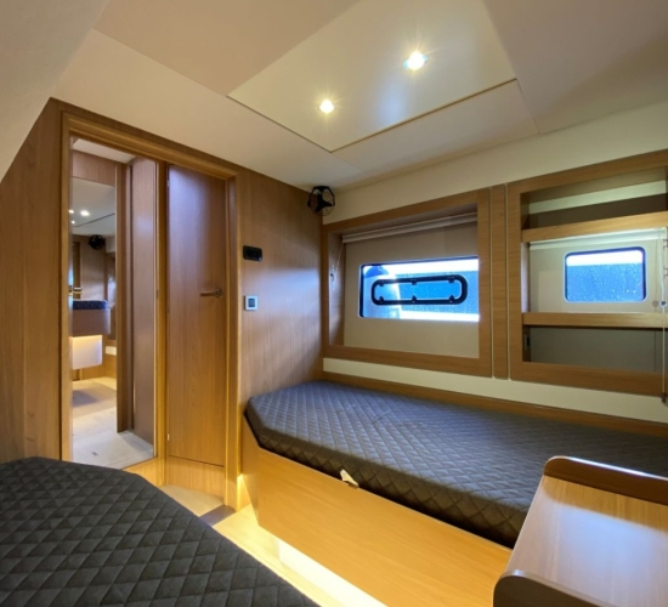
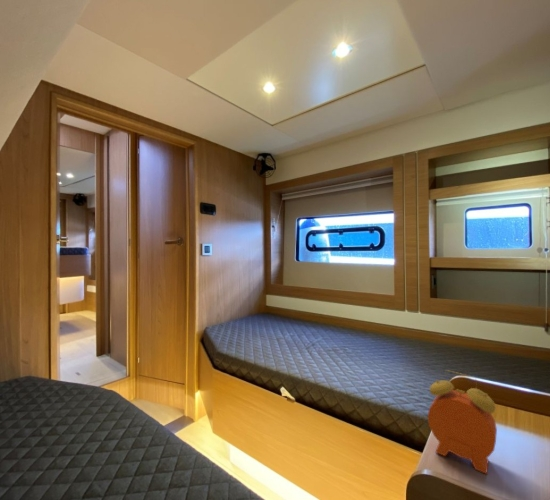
+ alarm clock (460, 414)
